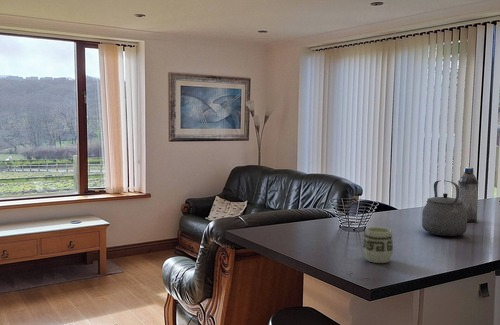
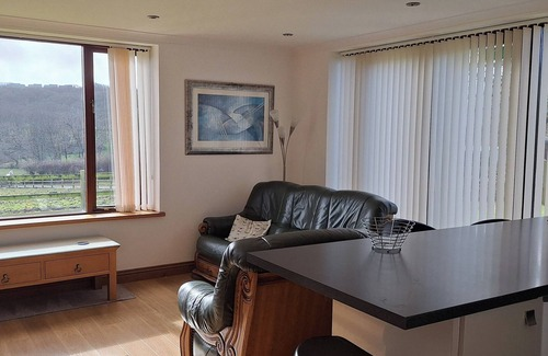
- cup (377, 244)
- water bottle (467, 194)
- tea kettle (441, 206)
